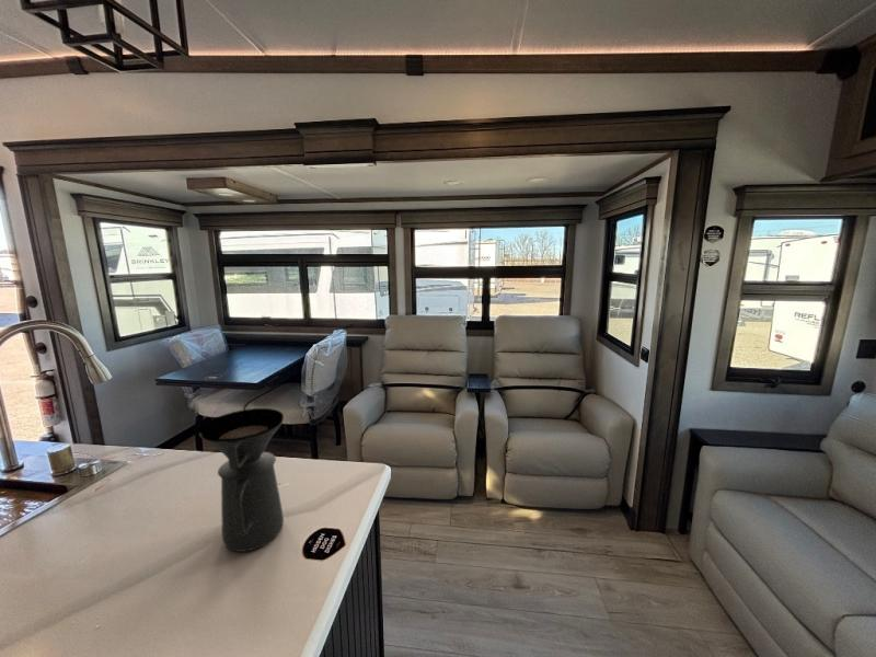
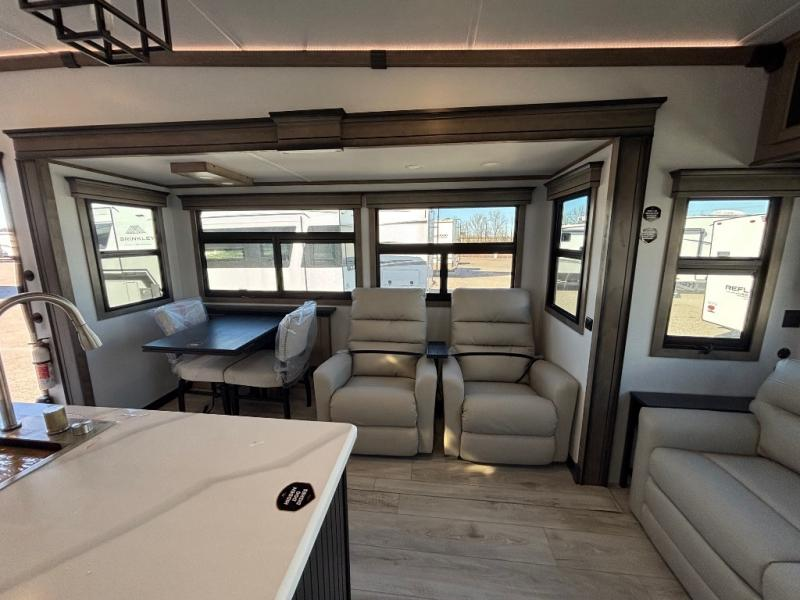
- coffee maker (249, 479)
